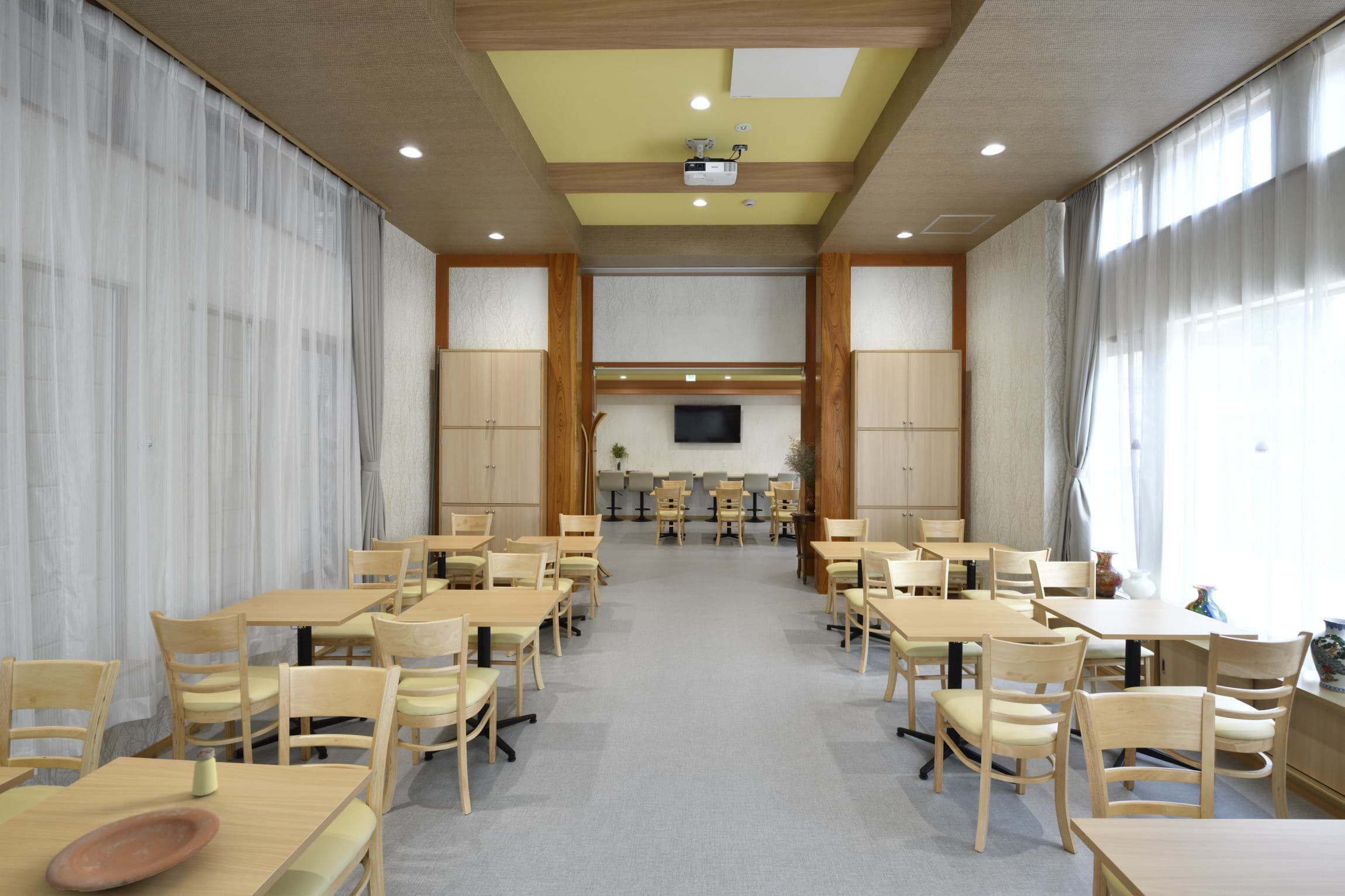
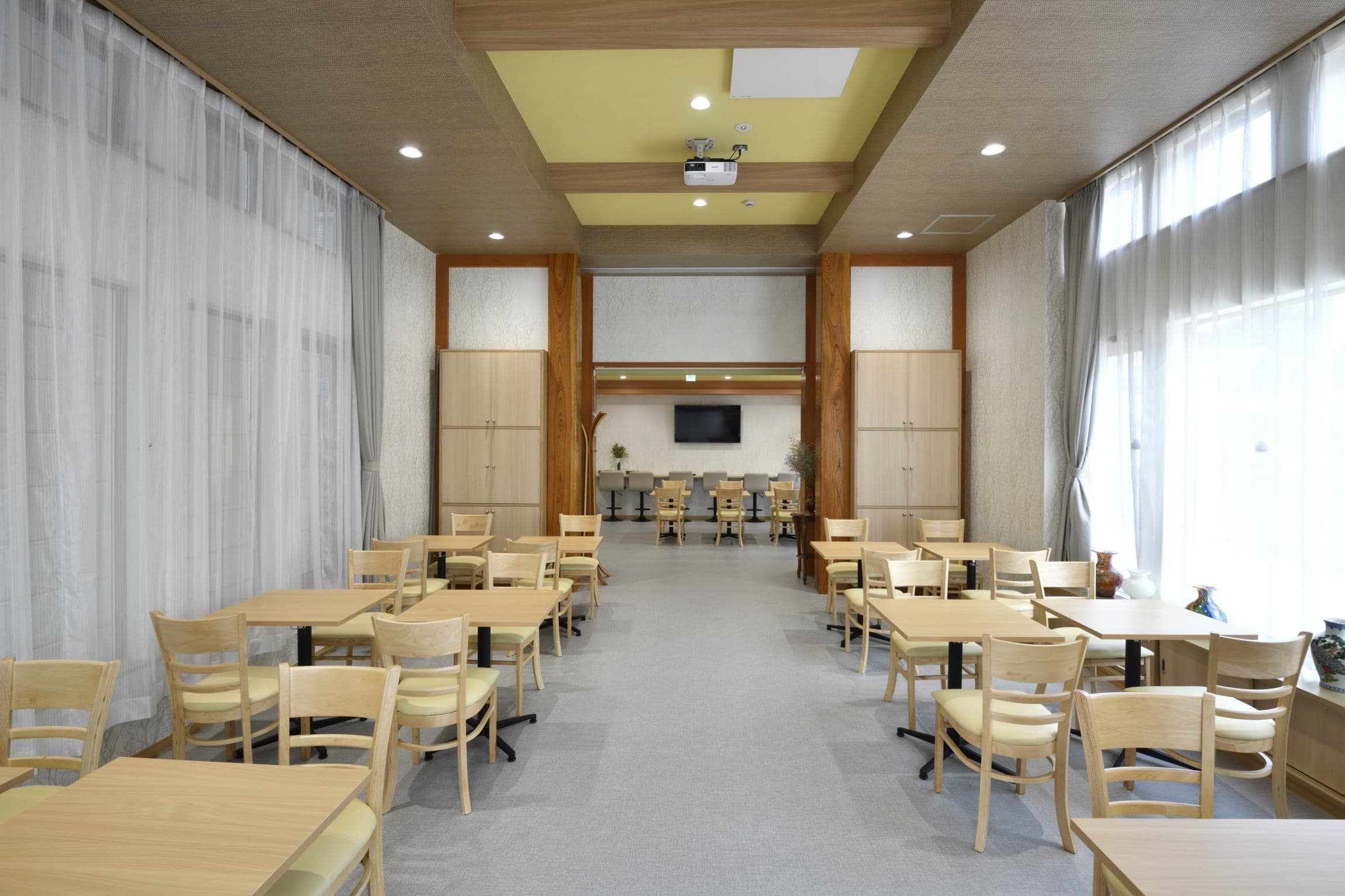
- plate (138, 853)
- saltshaker (205, 770)
